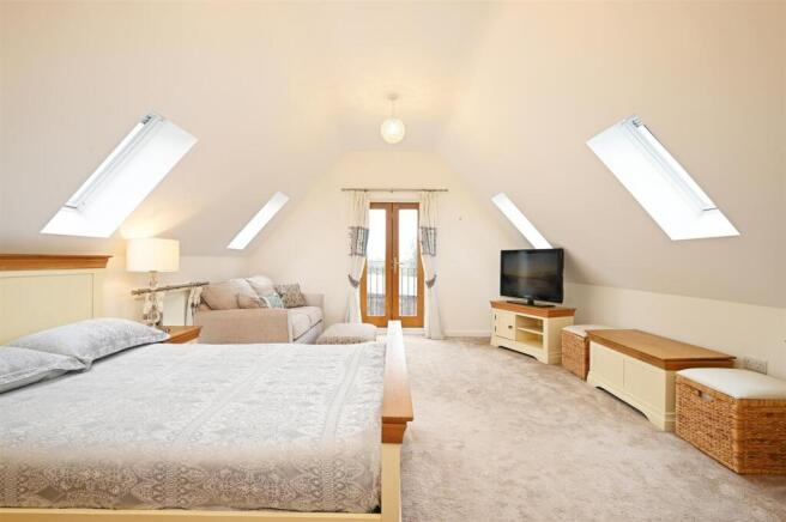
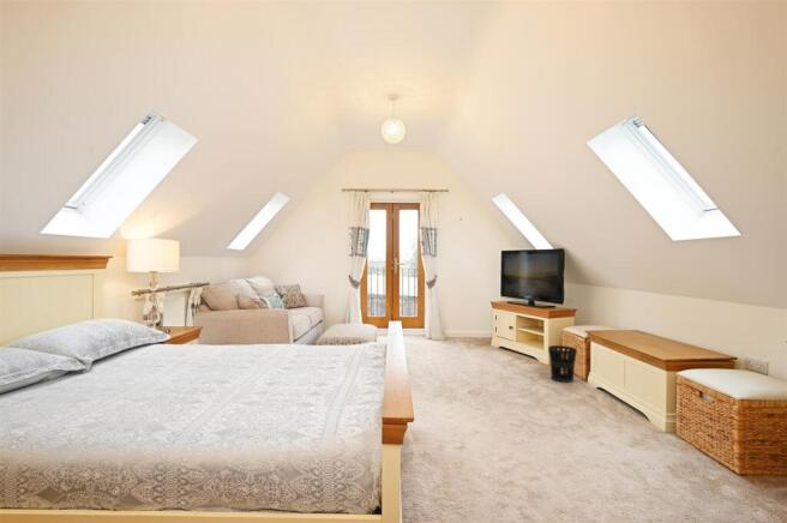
+ wastebasket (561, 363)
